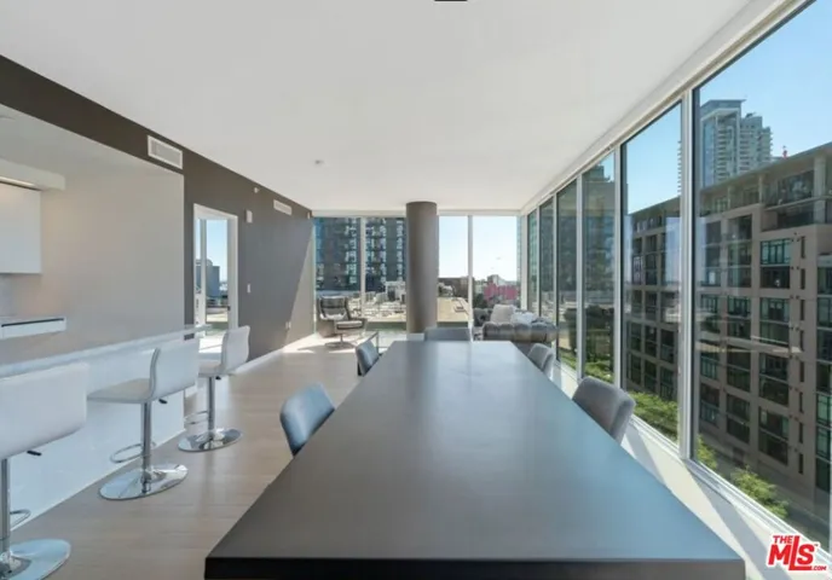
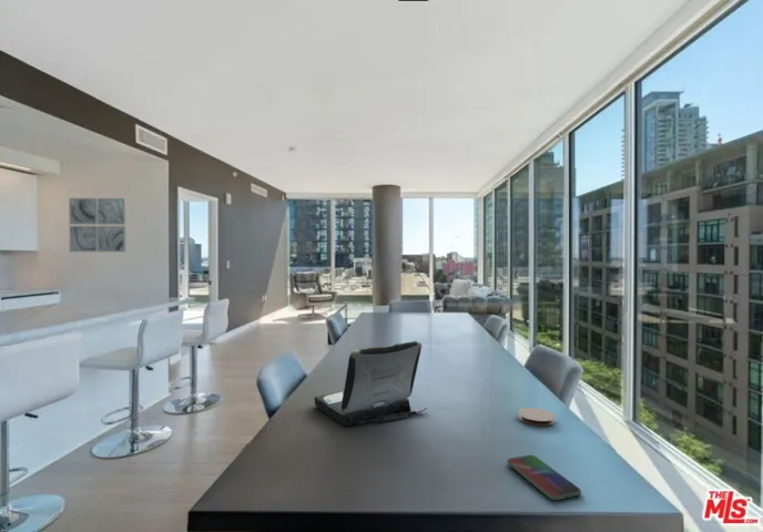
+ smartphone (541, 475)
+ laptop (368, 375)
+ coaster (536, 416)
+ wall art (96, 224)
